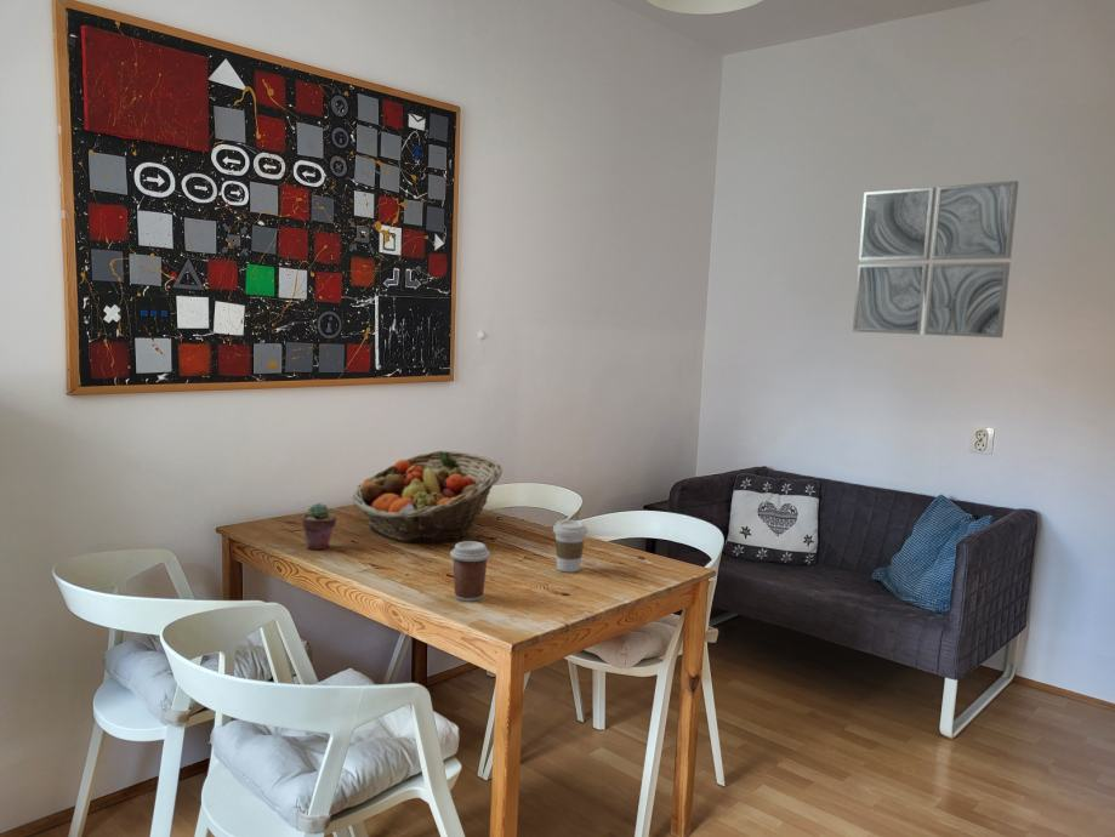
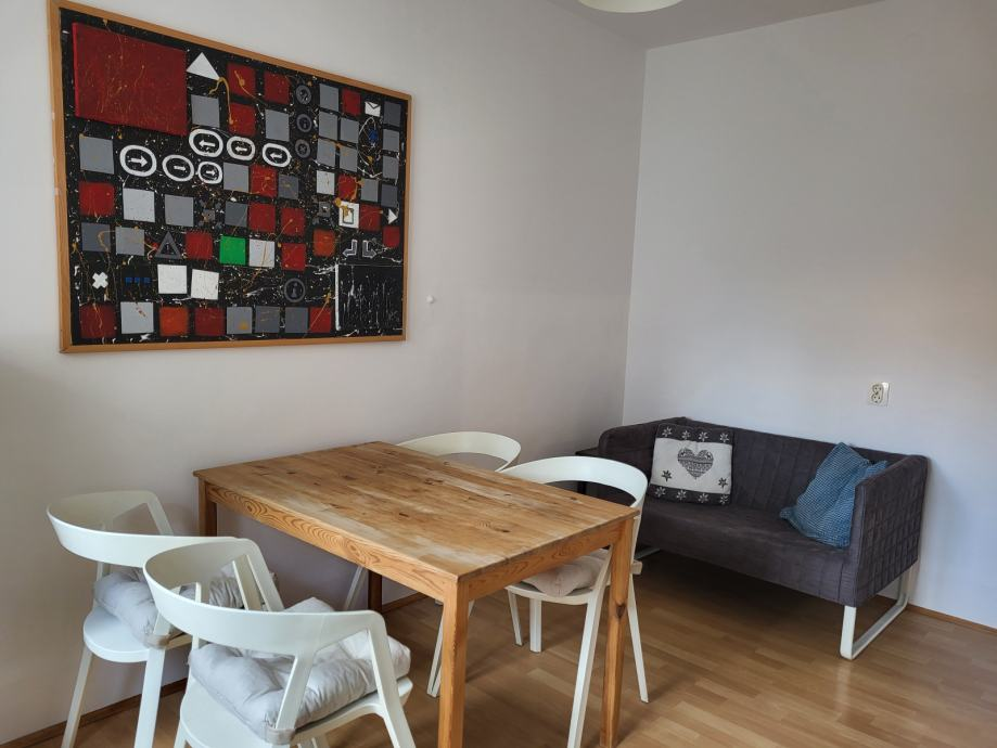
- fruit basket (427, 494)
- potted succulent (318, 524)
- coffee cup (470, 570)
- coffee cup (569, 546)
- wall art (931, 263)
